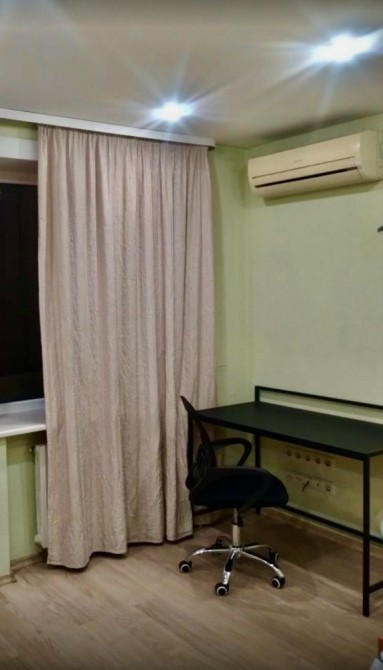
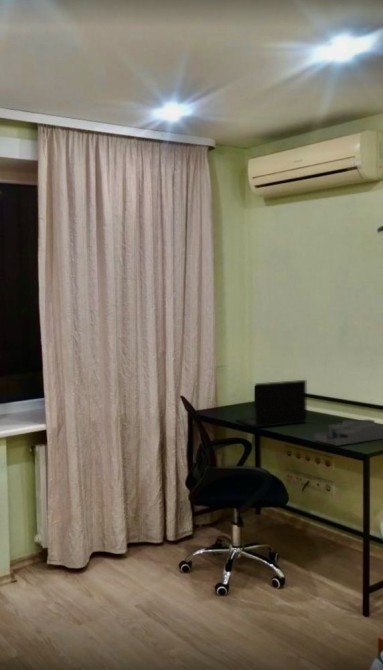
+ laptop (270, 401)
+ desk organizer (357, 429)
